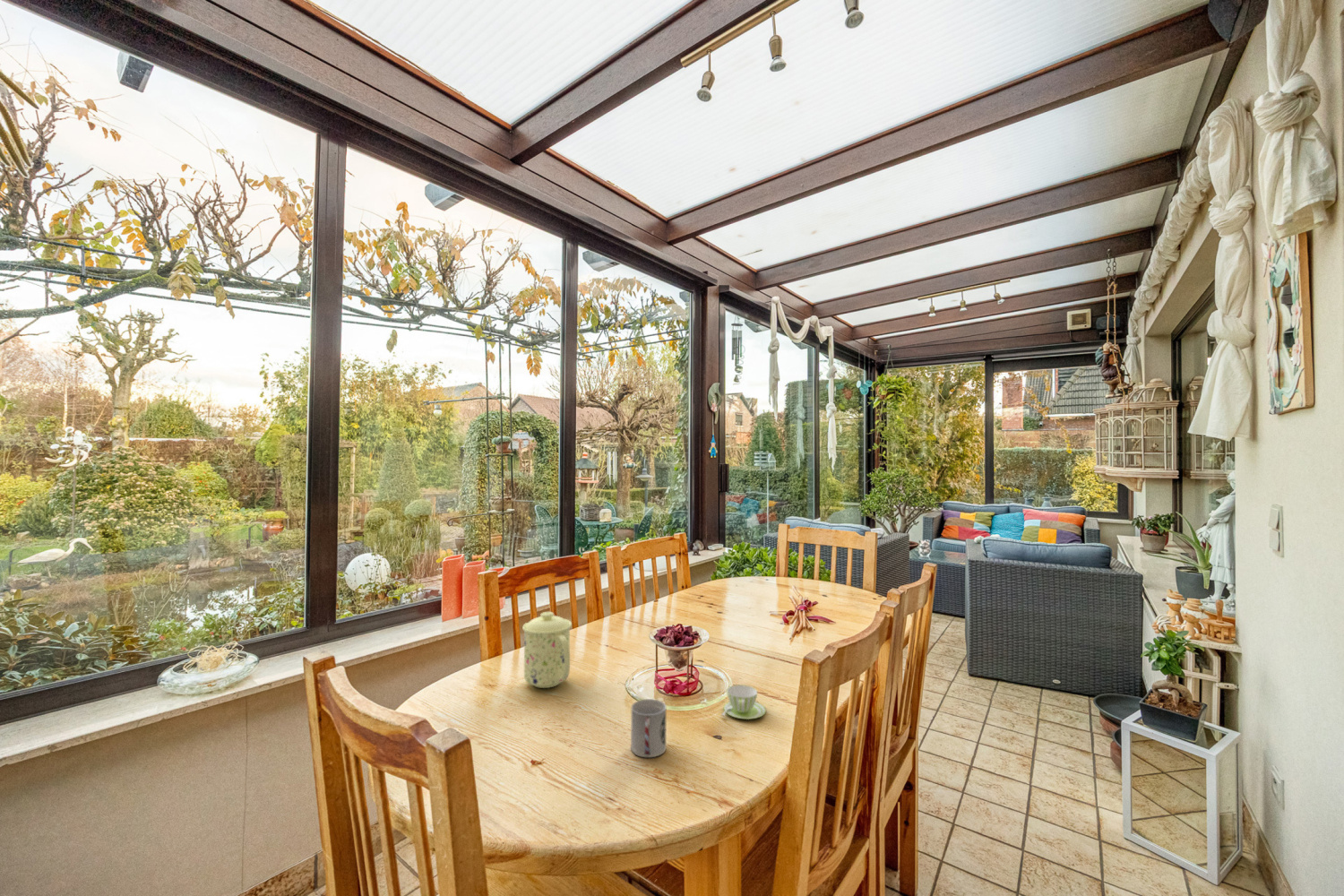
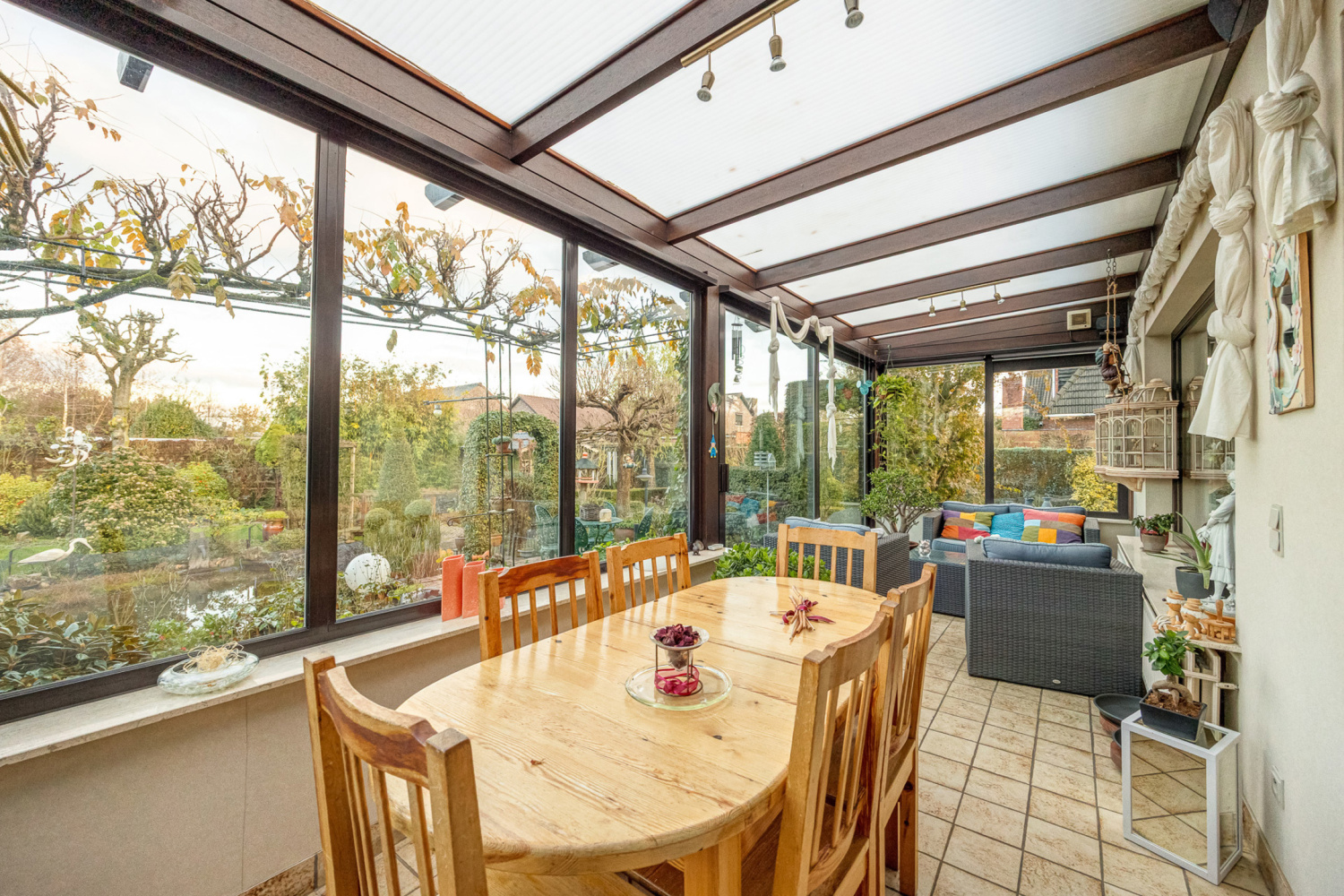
- mug (548, 649)
- cup (648, 731)
- cup (744, 701)
